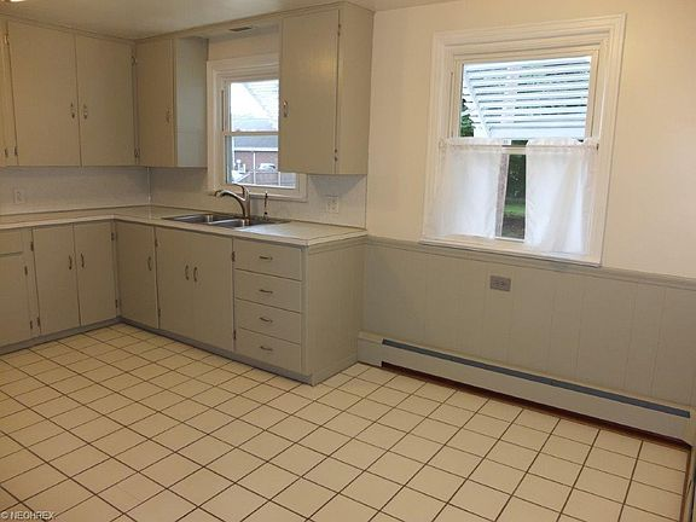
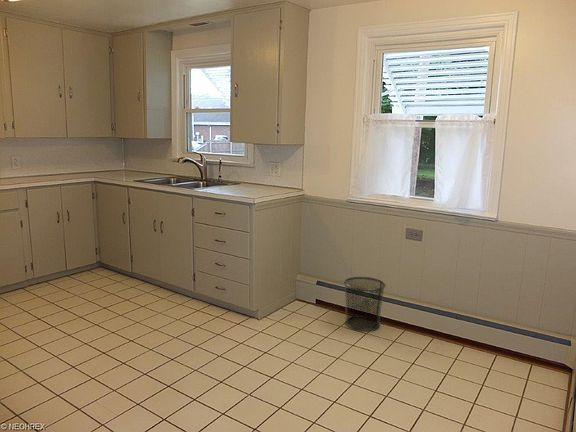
+ waste bin (363, 303)
